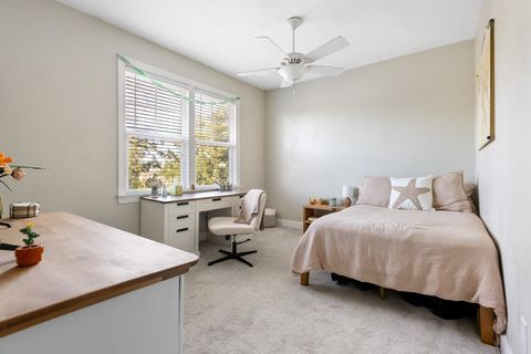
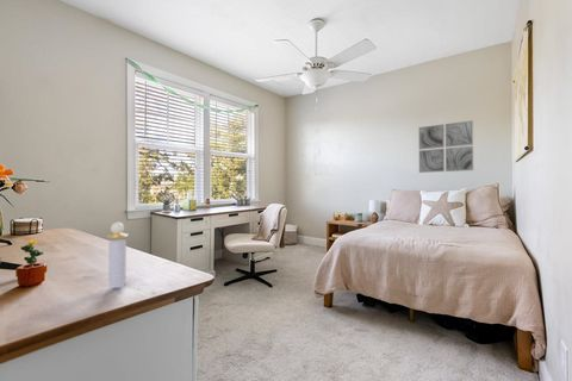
+ wall art (443, 146)
+ perfume bottle (117, 255)
